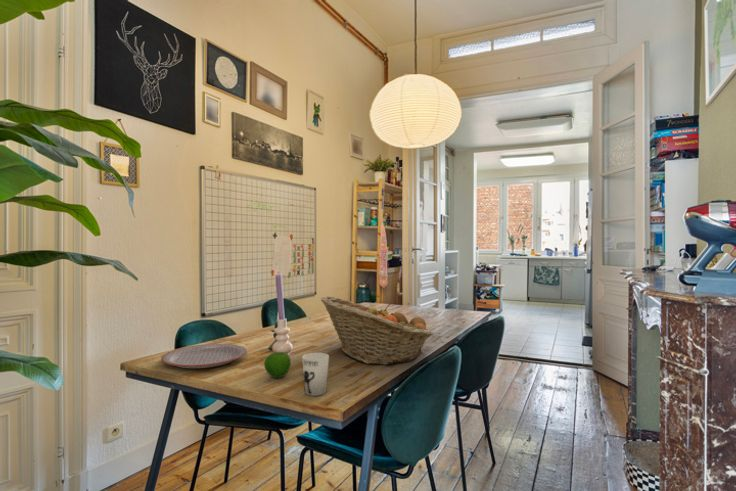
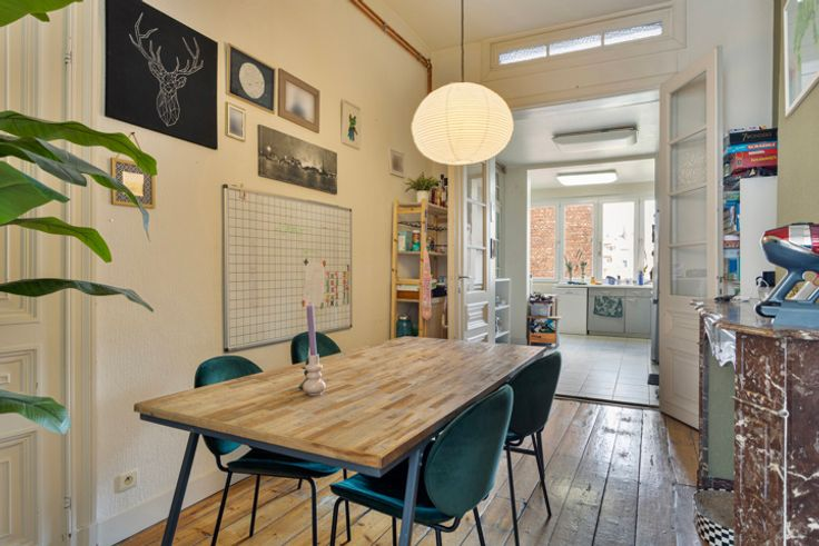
- fruit basket (374, 324)
- cup (315, 374)
- apple (277, 365)
- plate (205, 356)
